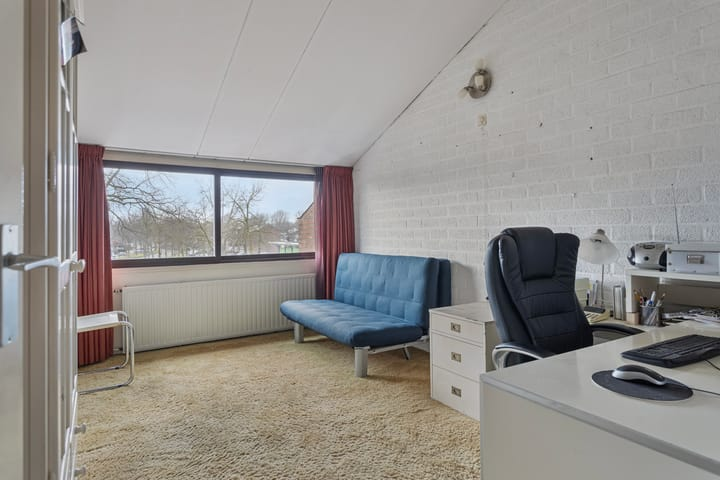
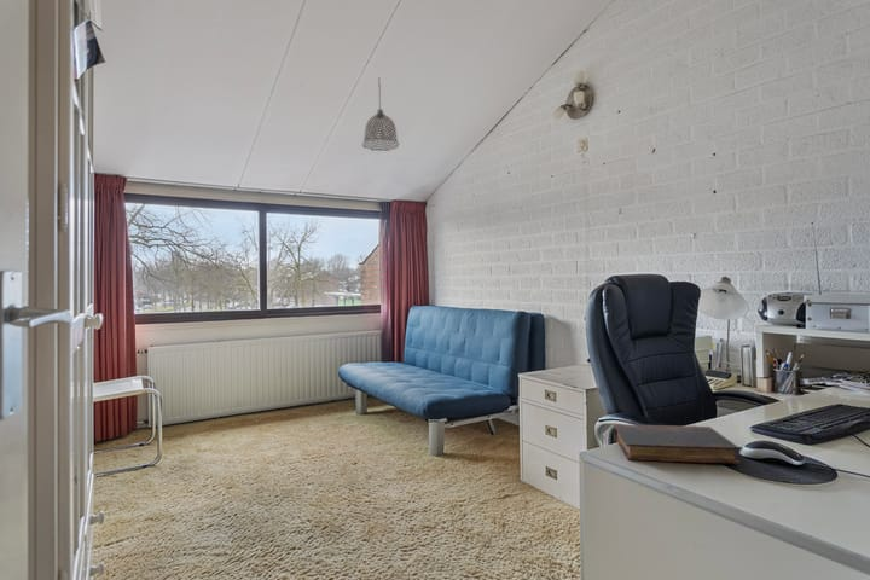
+ pendant lamp (379, 111)
+ book (671, 441)
